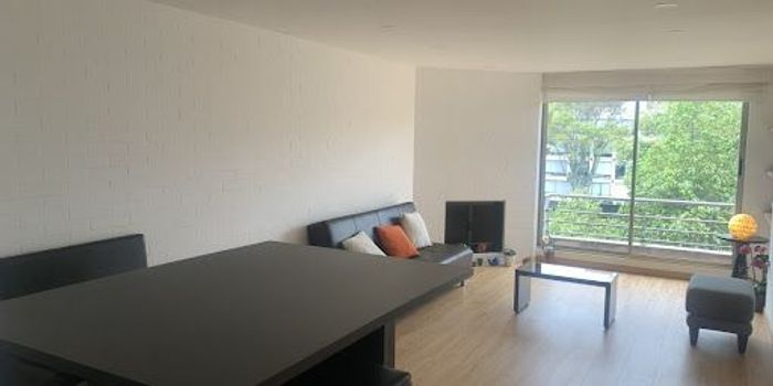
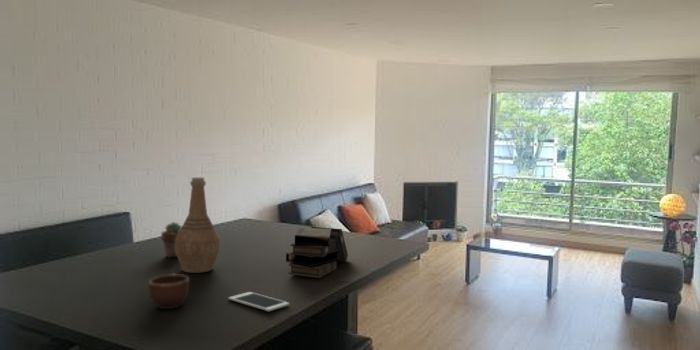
+ vase (197, 223)
+ cell phone (258, 301)
+ mug (167, 291)
+ potted succulent (174, 238)
+ book (319, 248)
